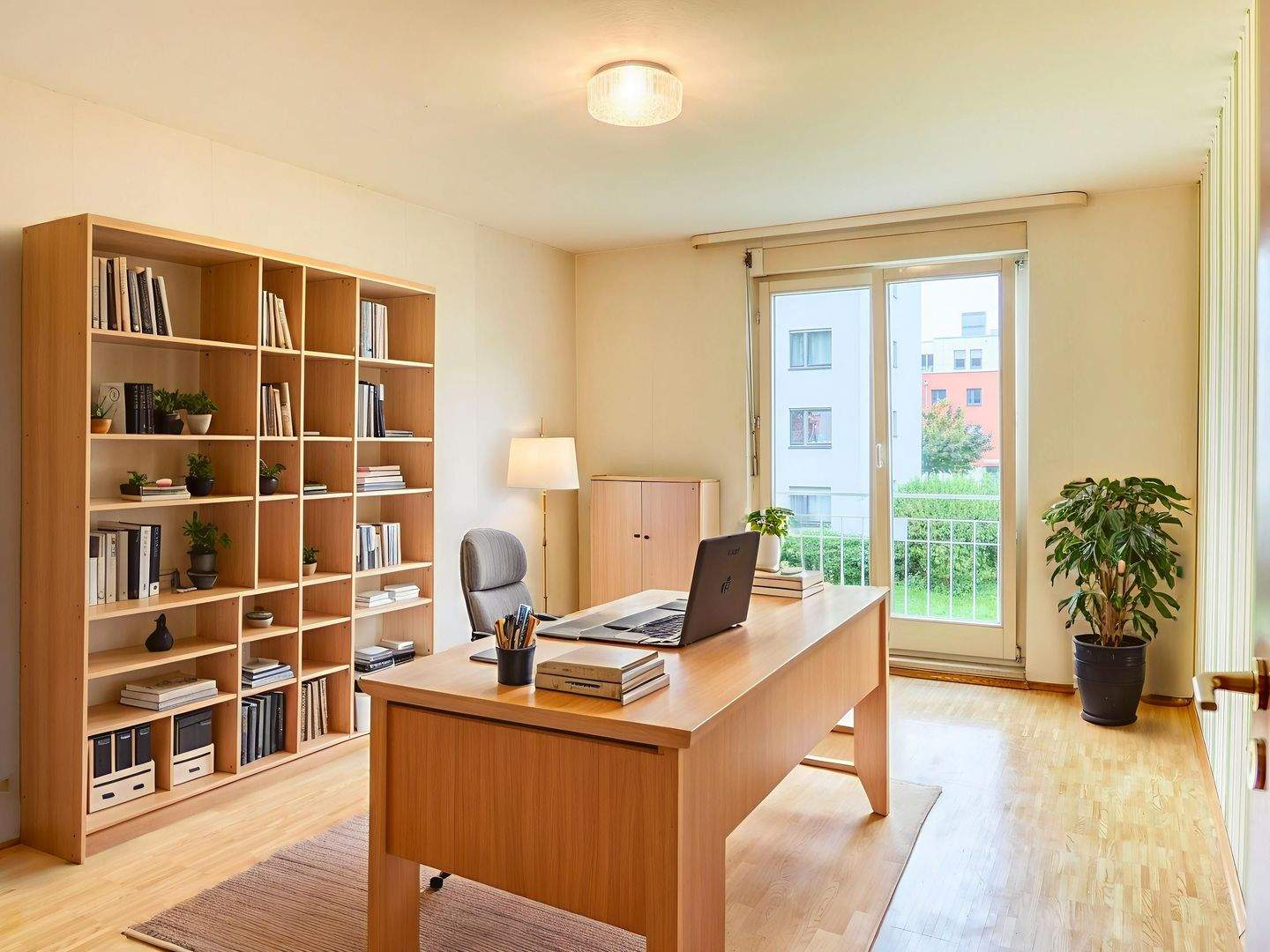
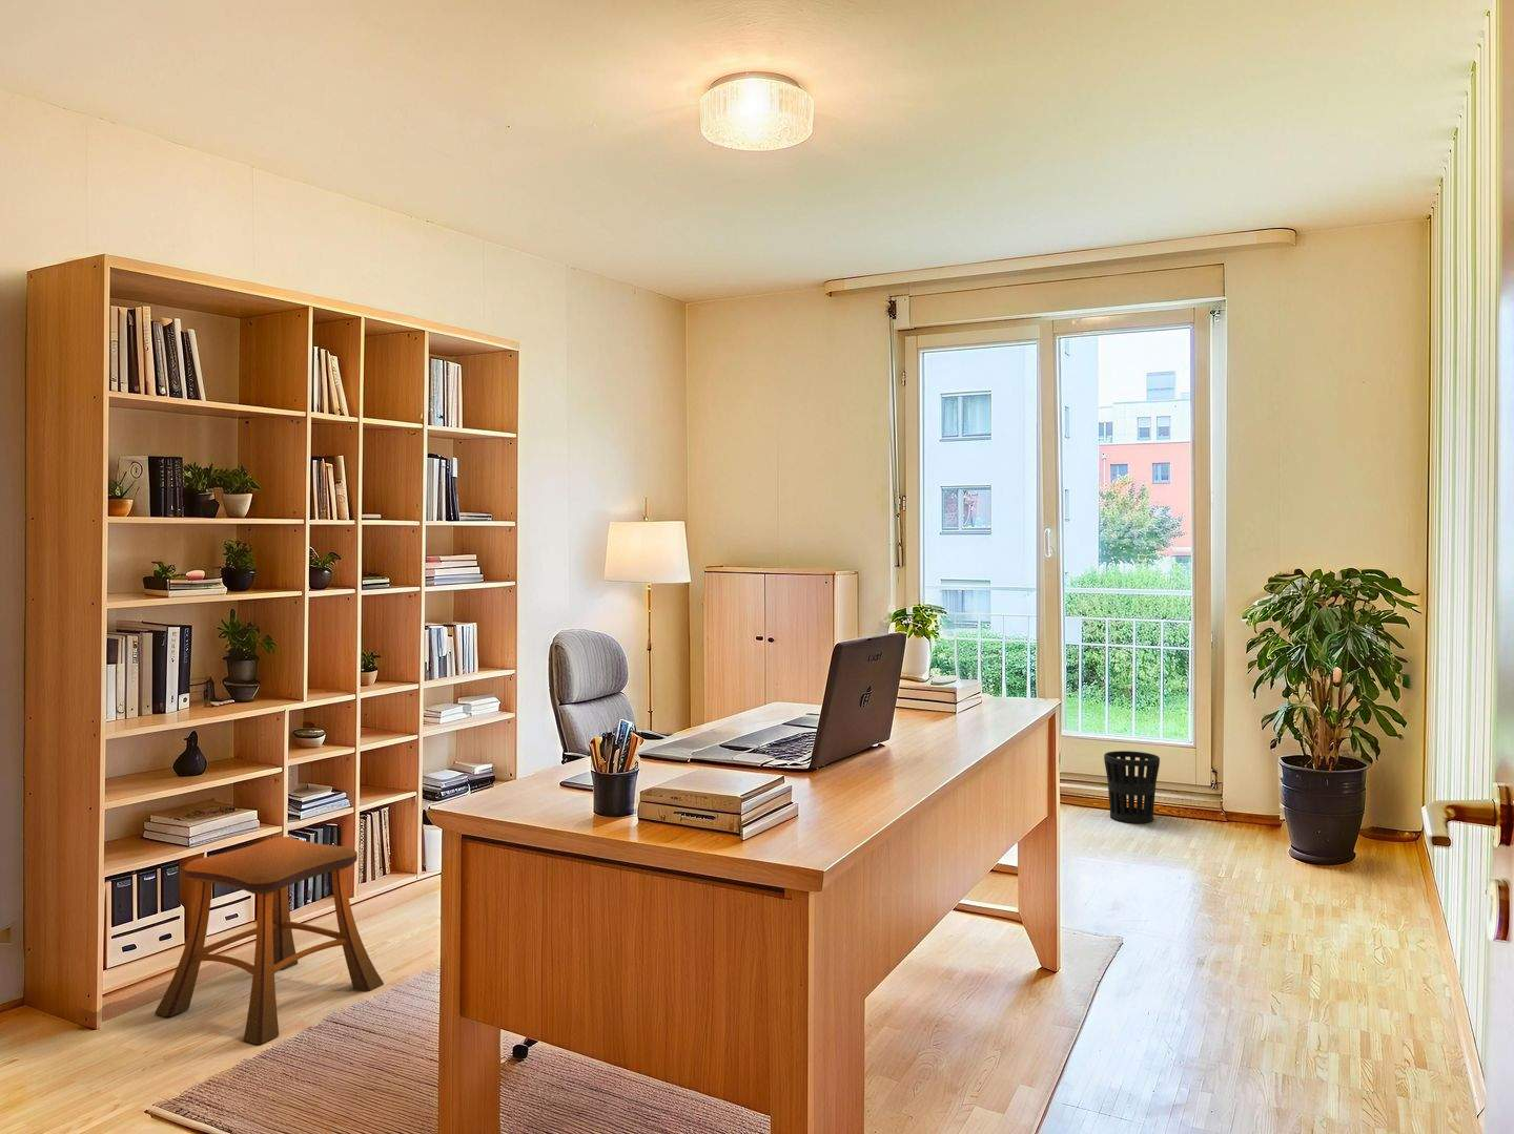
+ wastebasket (1131, 786)
+ stool (272, 926)
